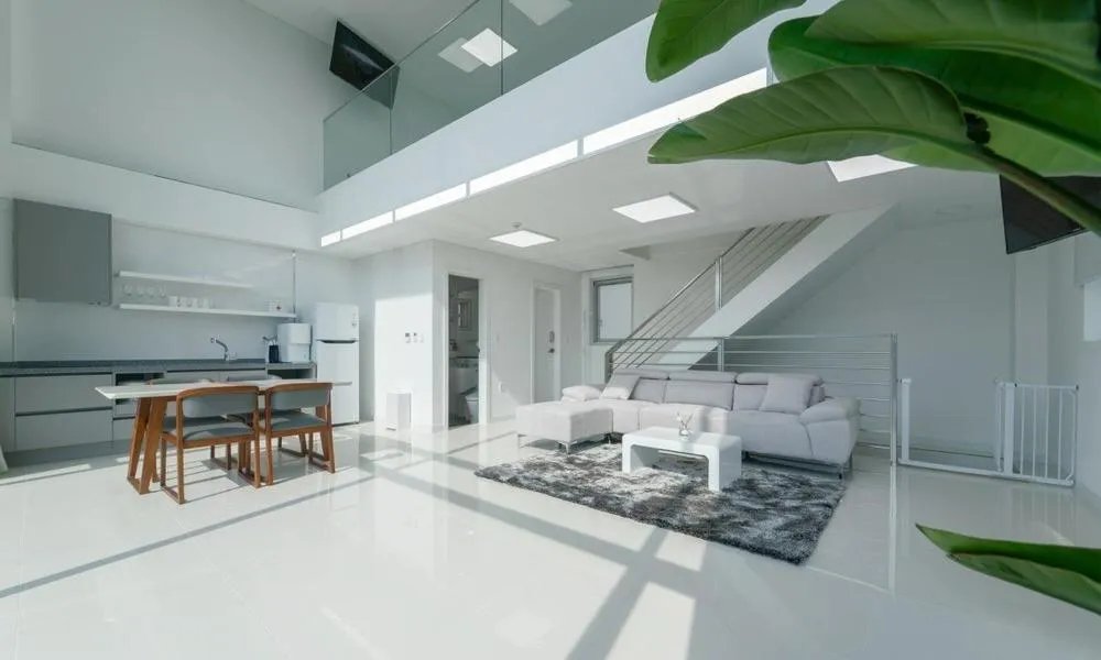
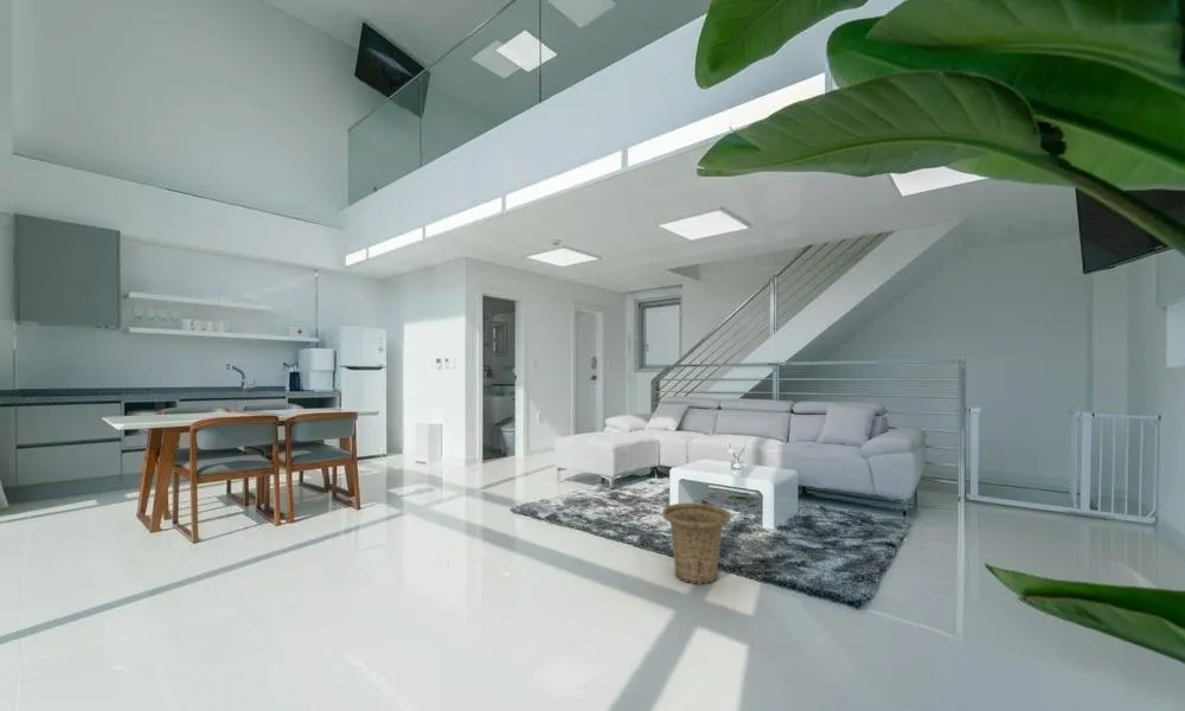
+ basket (696, 544)
